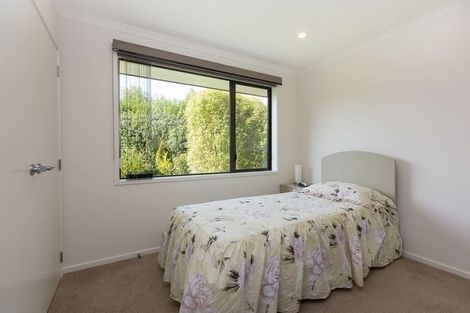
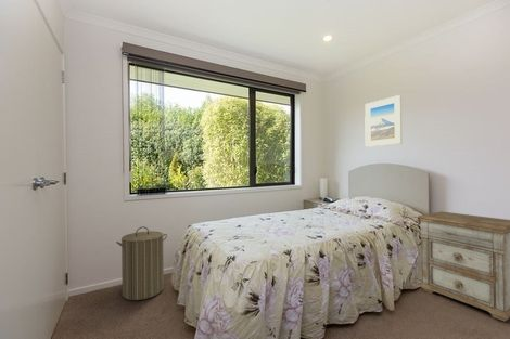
+ nightstand (469, 258)
+ laundry hamper (143, 258)
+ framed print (382, 122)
